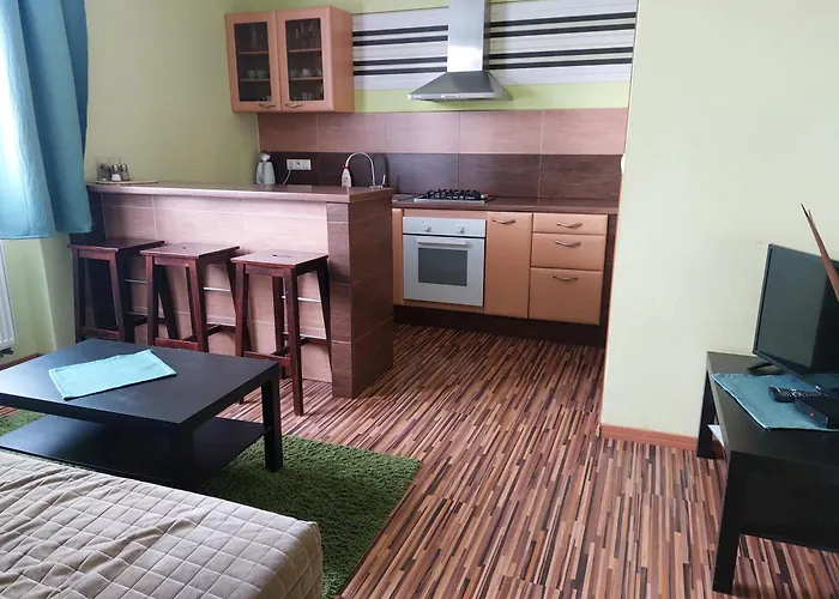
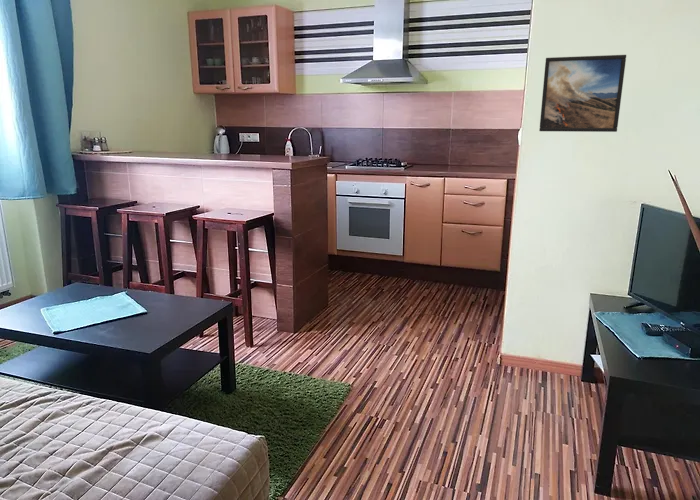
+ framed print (581, 94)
